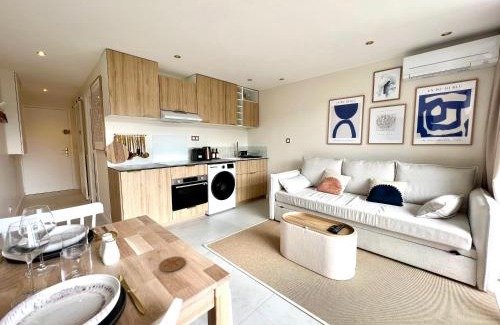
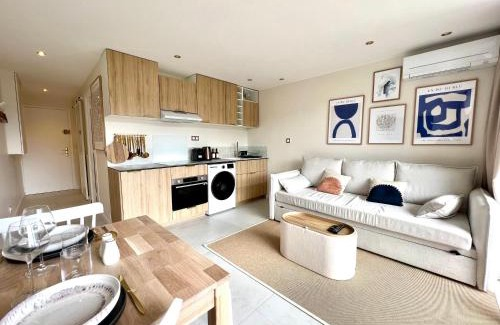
- coaster (172, 263)
